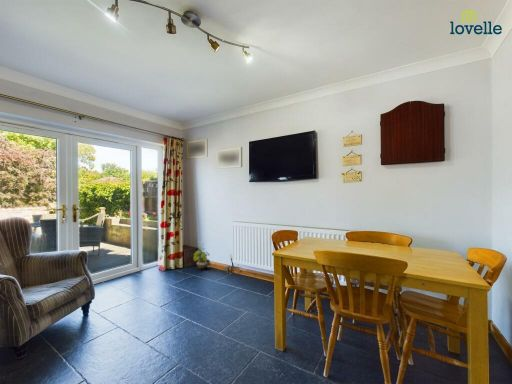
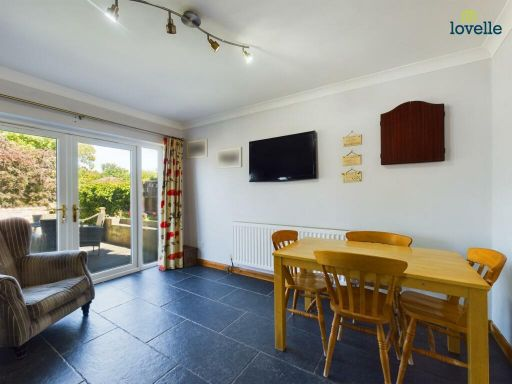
- potted plant (203, 258)
